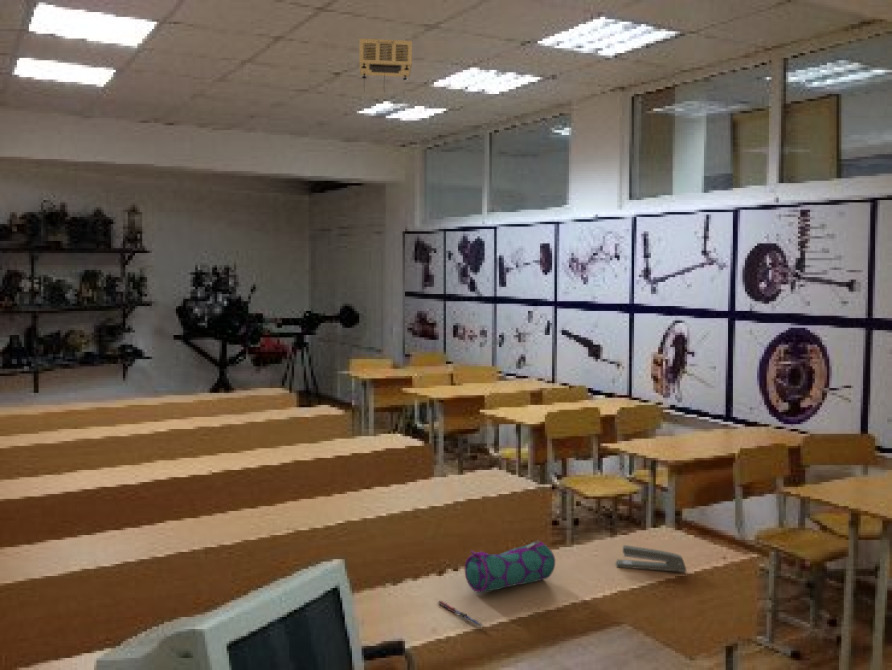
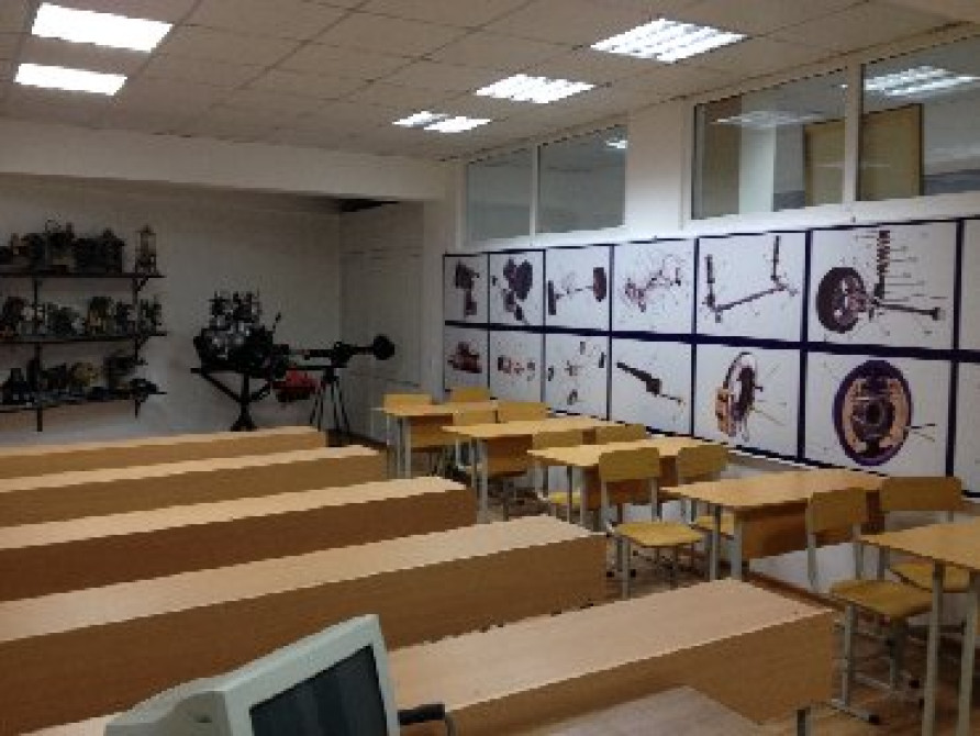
- stapler (650, 557)
- pencil case (509, 565)
- pen (460, 612)
- projector (385, 63)
